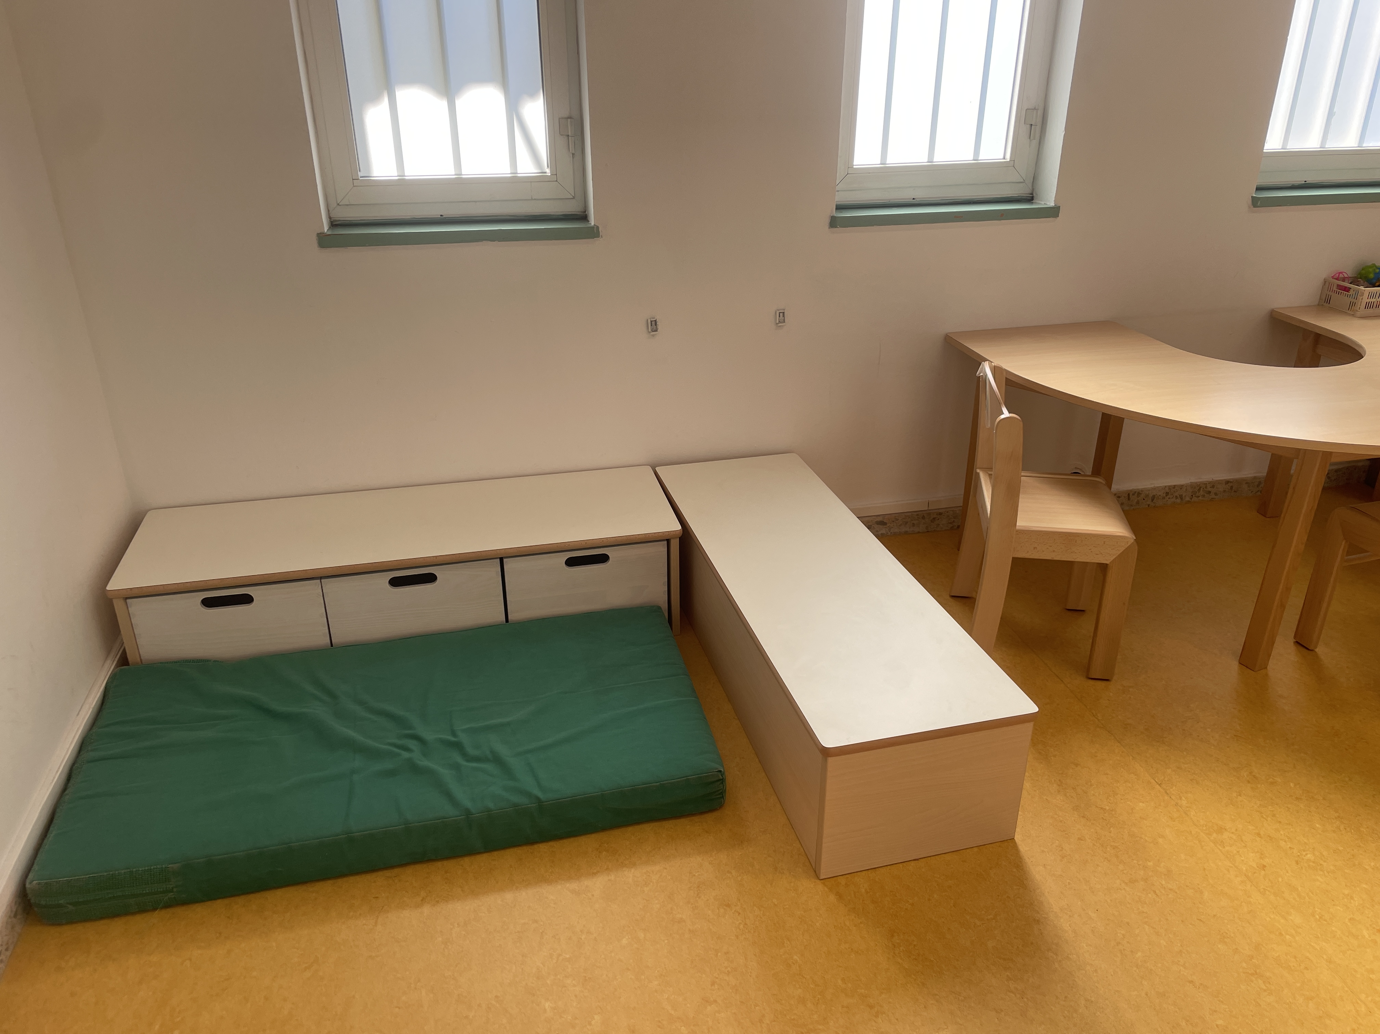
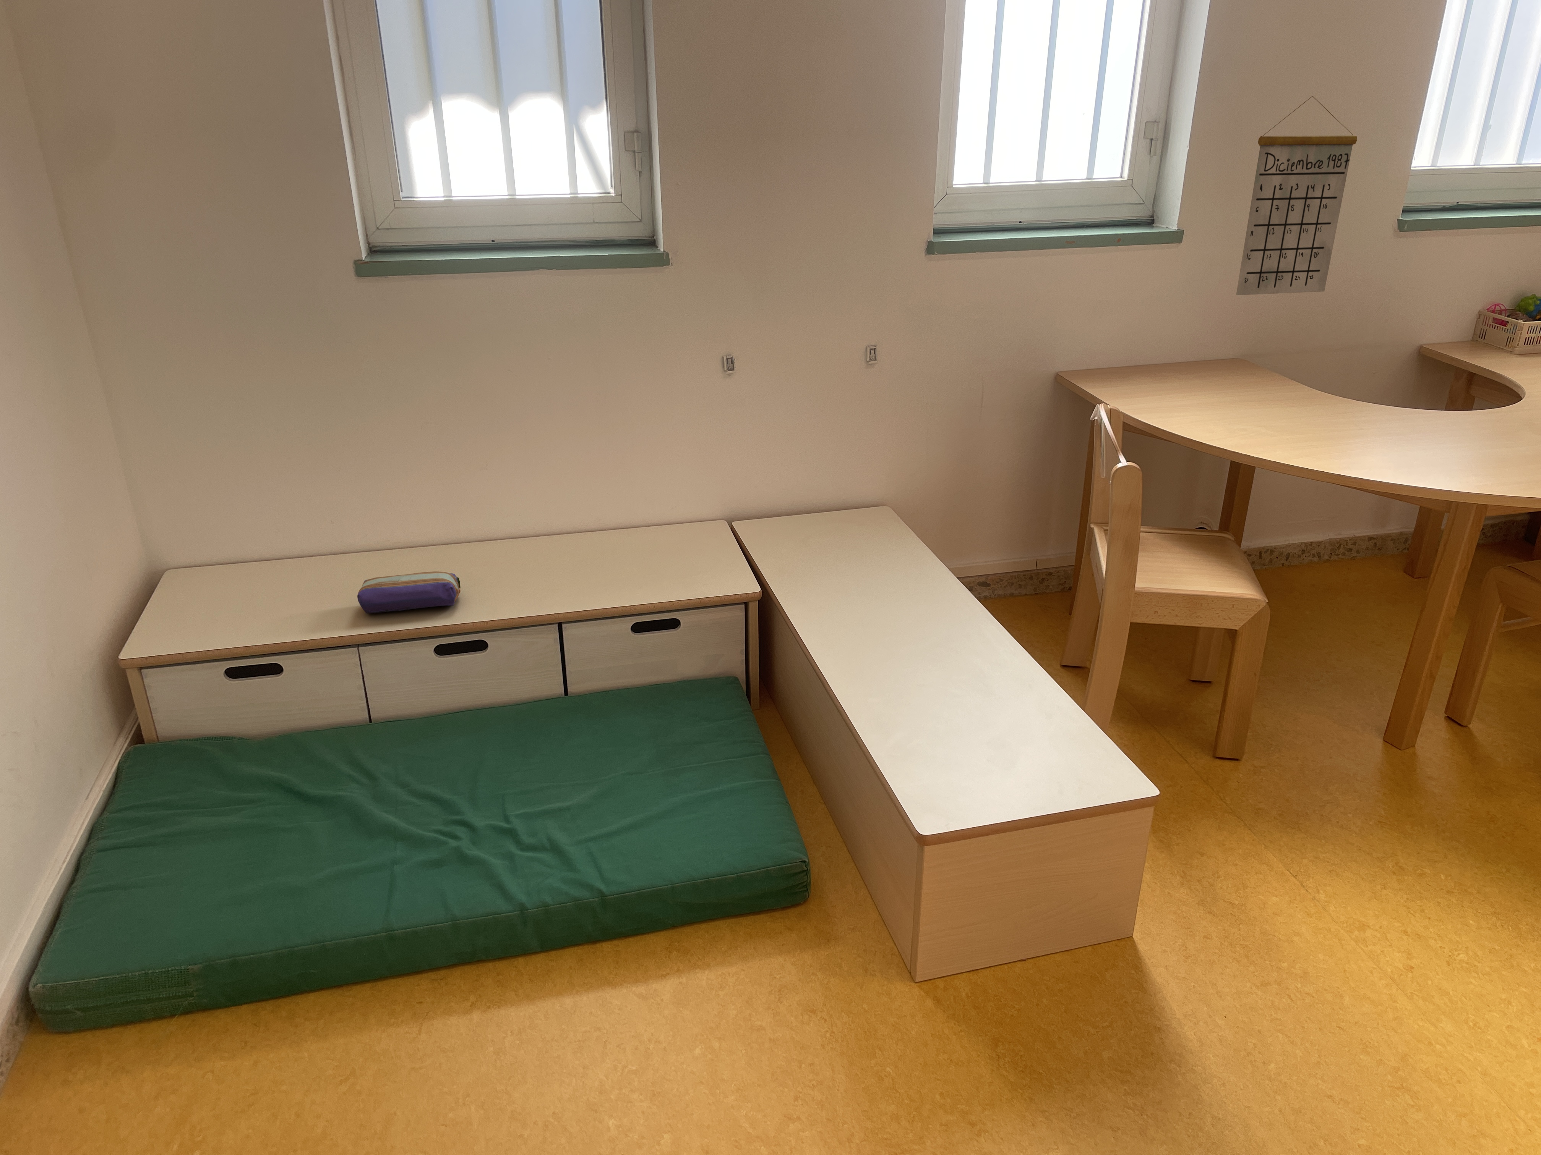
+ calendar (1297, 198)
+ pencil case (410, 592)
